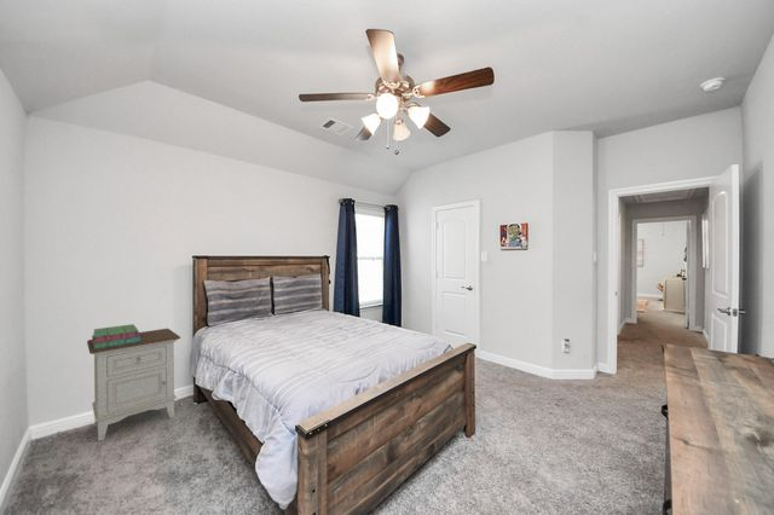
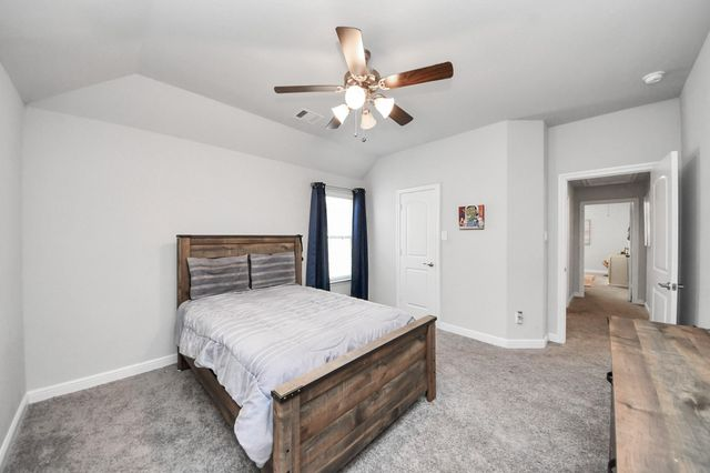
- stack of books (116, 335)
- nightstand (134, 378)
